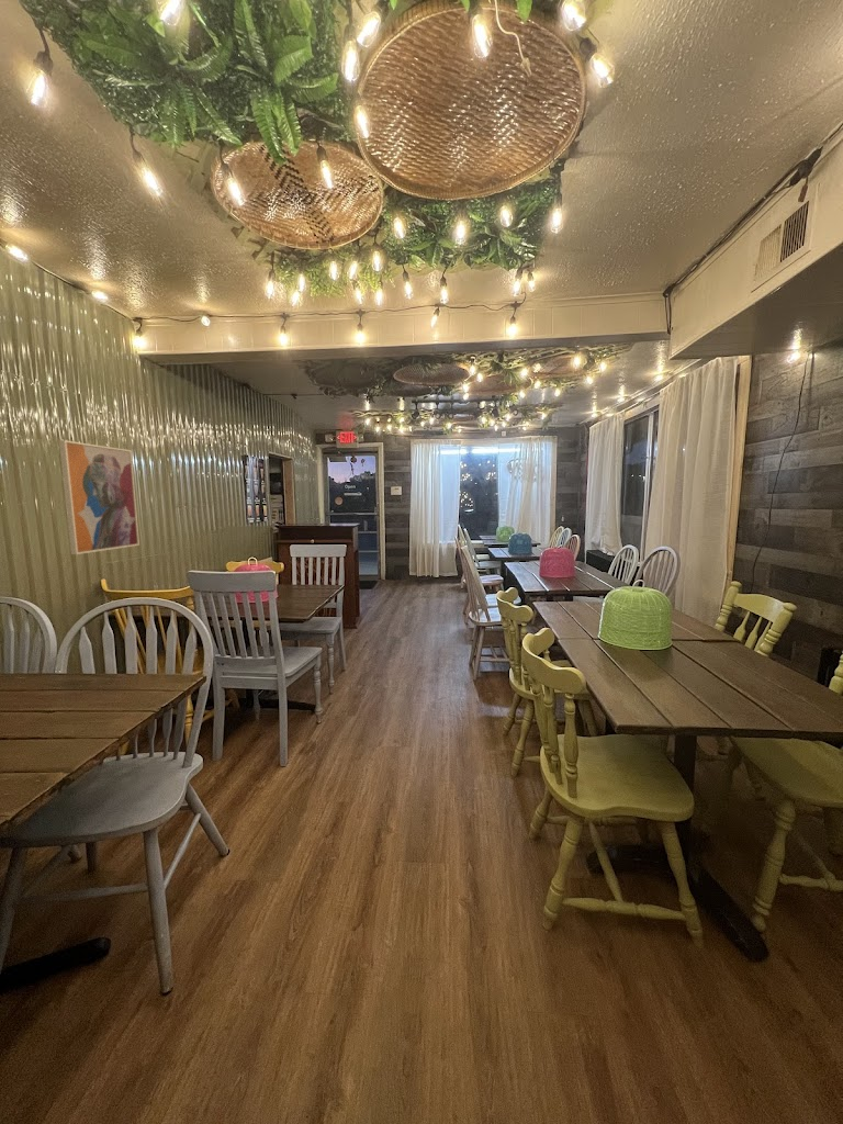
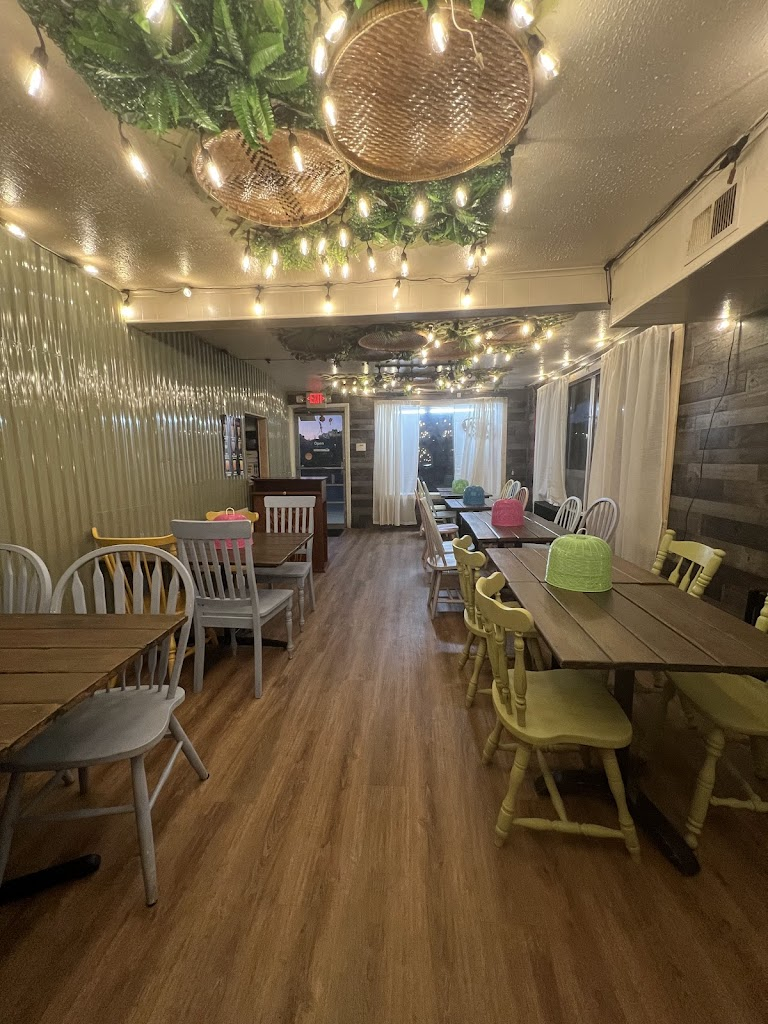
- wall art (103, 498)
